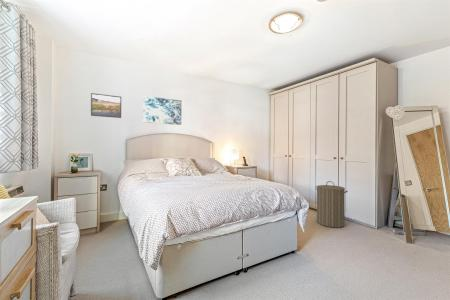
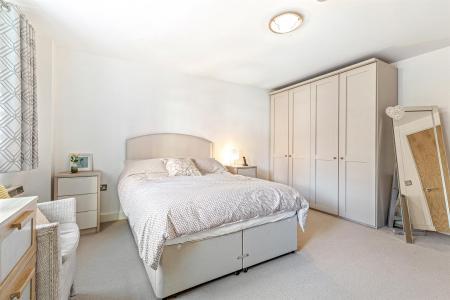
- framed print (106, 105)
- wall art (162, 111)
- laundry hamper (330, 202)
